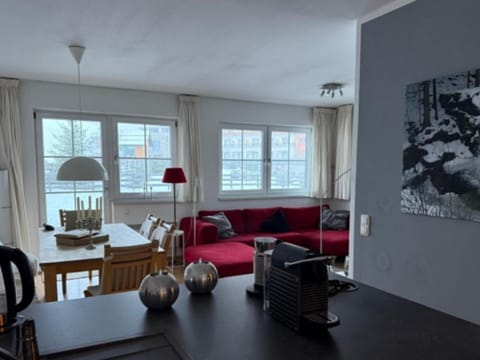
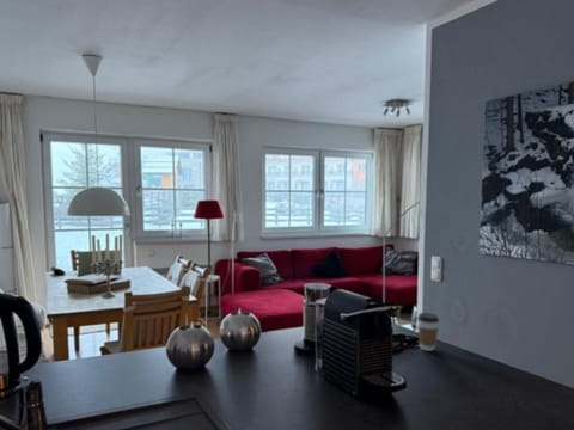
+ coffee cup (427, 331)
